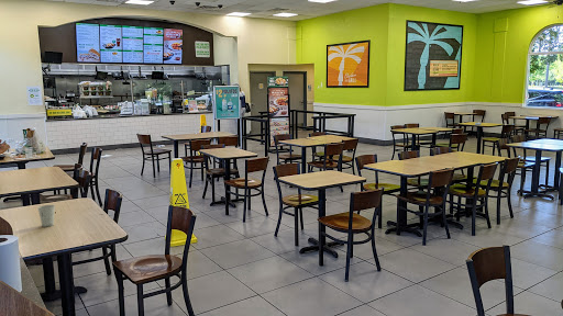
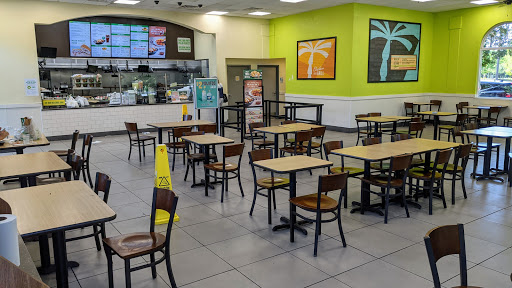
- paper cup (46, 215)
